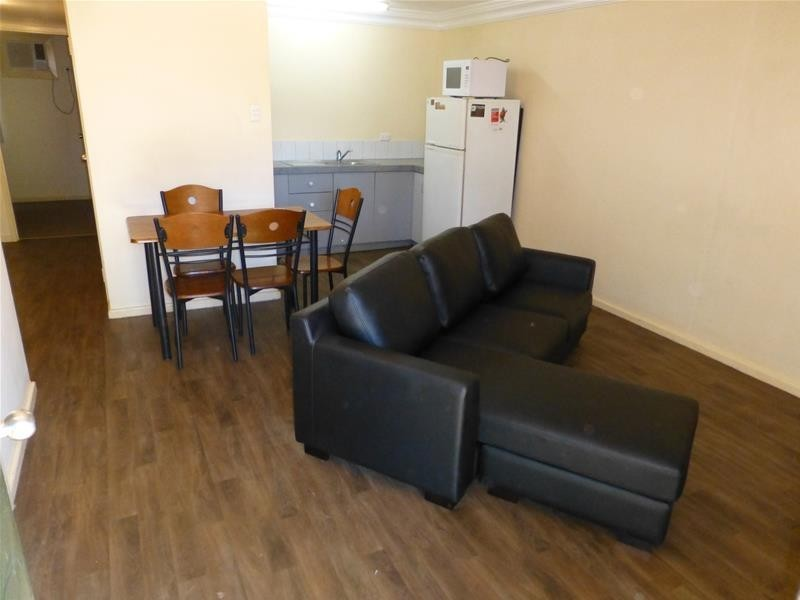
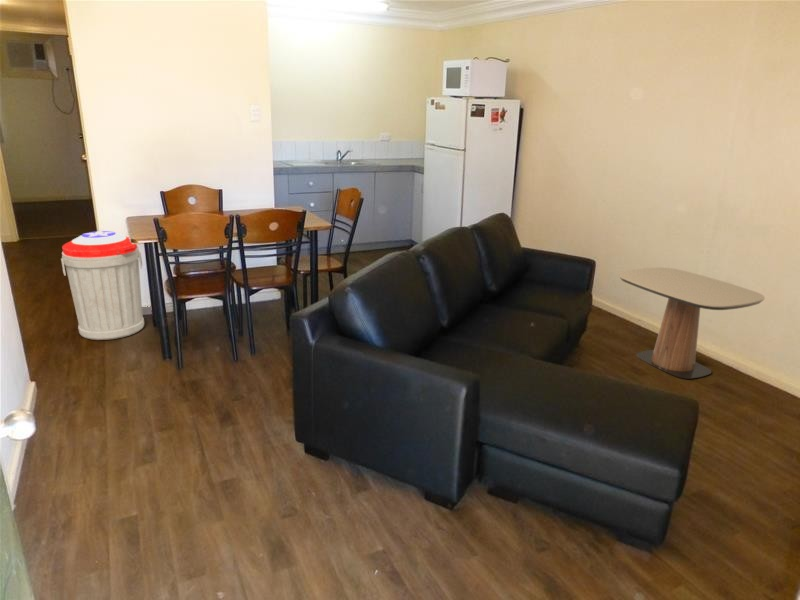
+ trash can (105, 282)
+ side table (679, 324)
